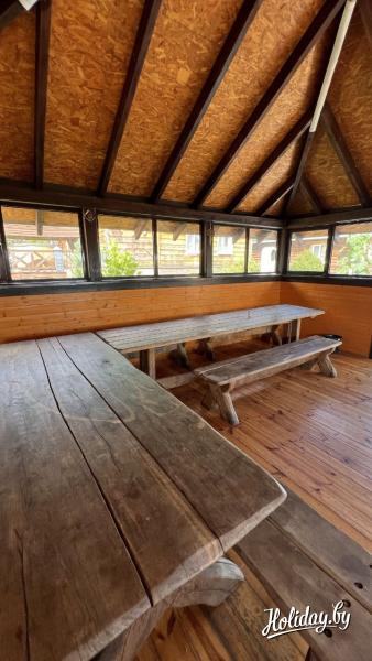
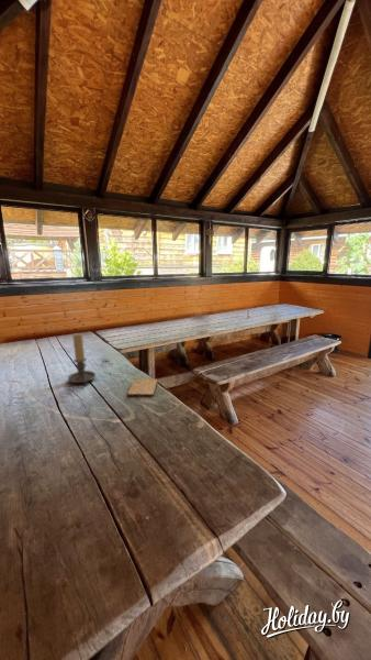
+ candle holder (80, 358)
+ cutting board (143, 386)
